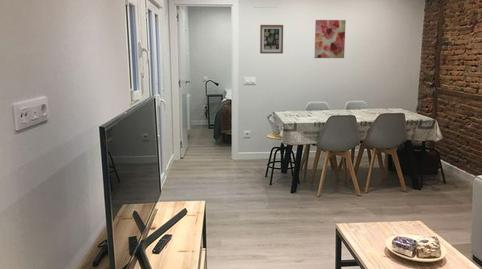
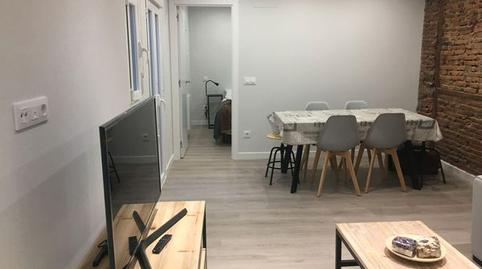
- wall art (271, 39)
- wall art (329, 39)
